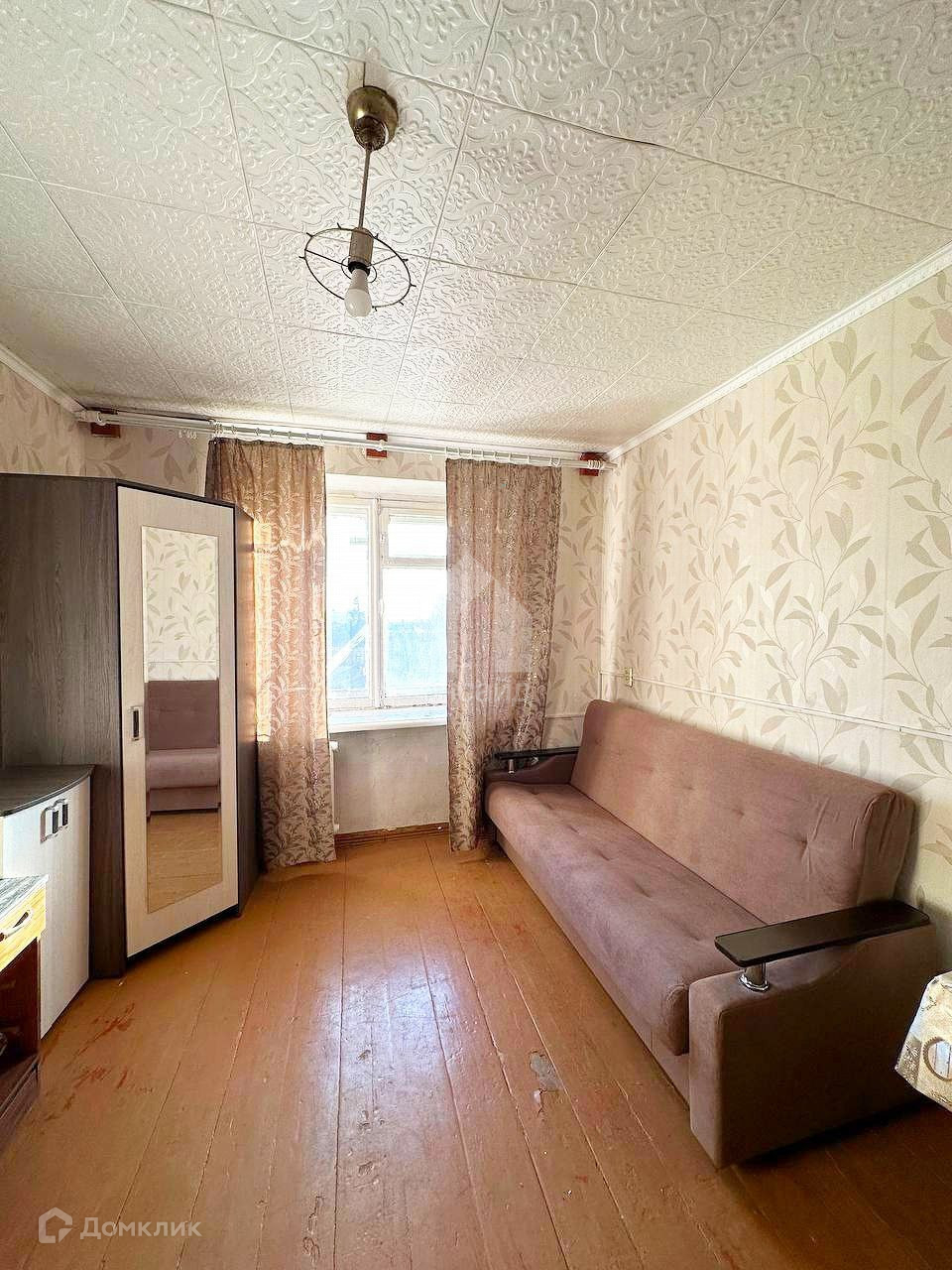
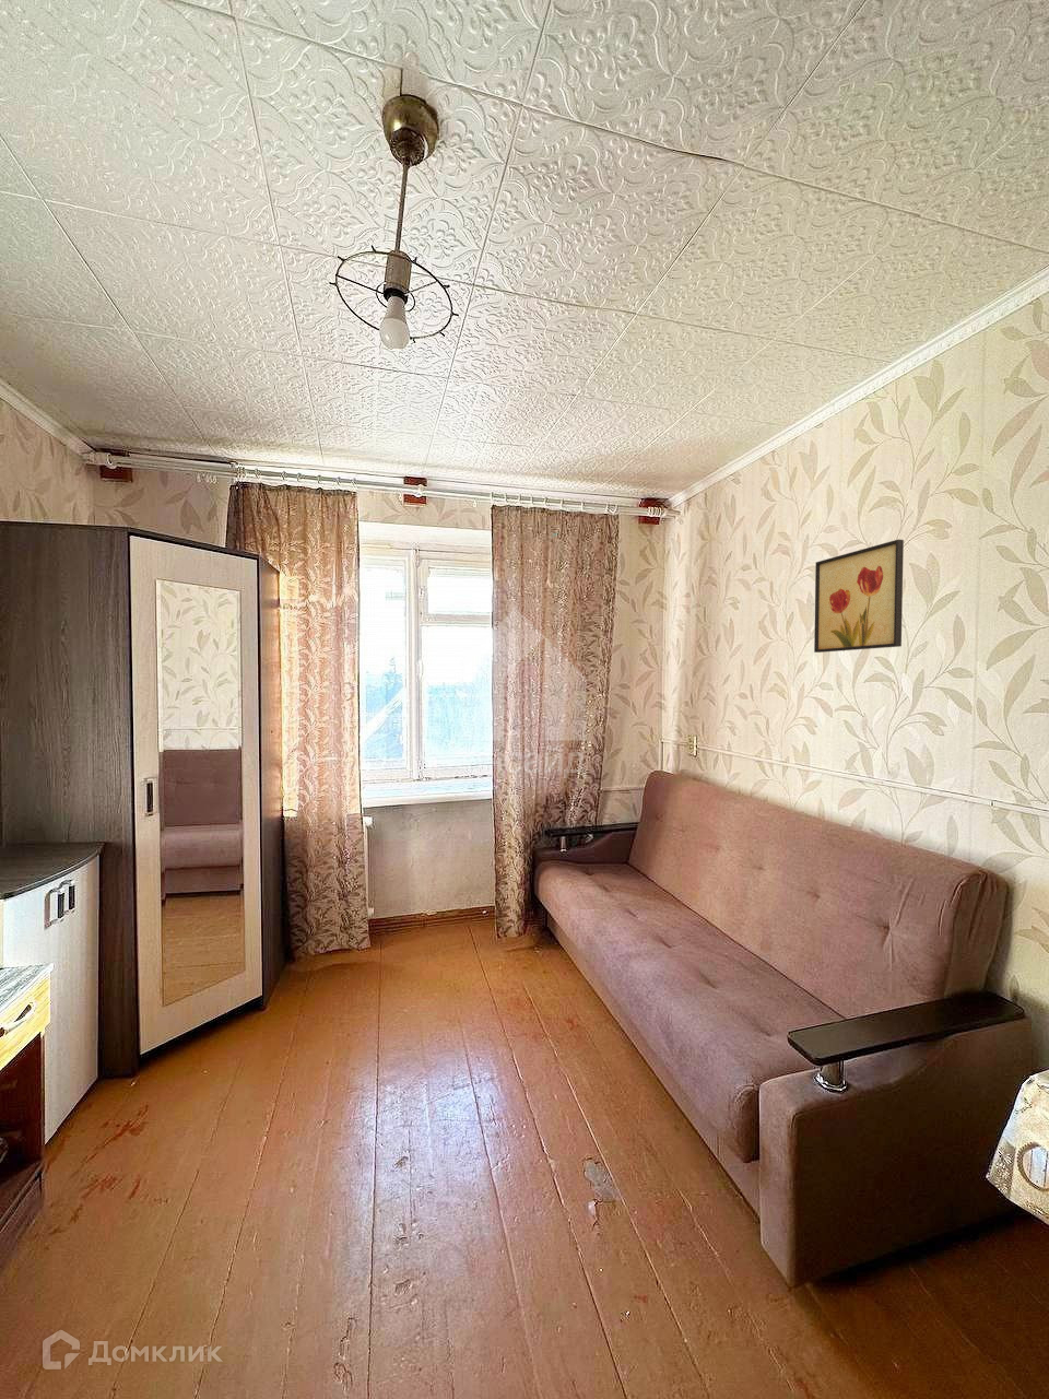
+ wall art (856, 600)
